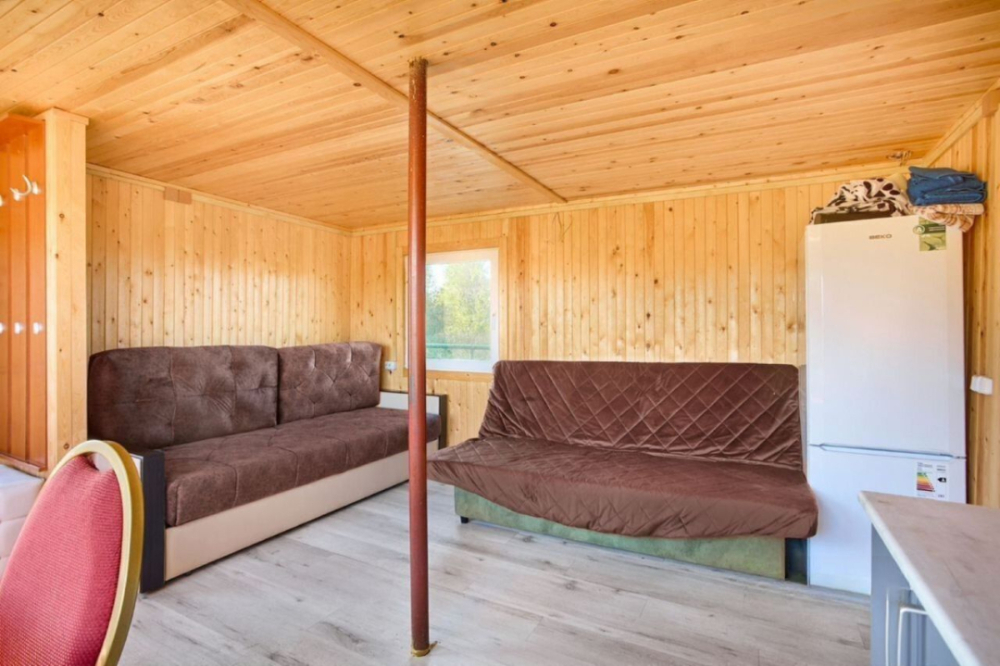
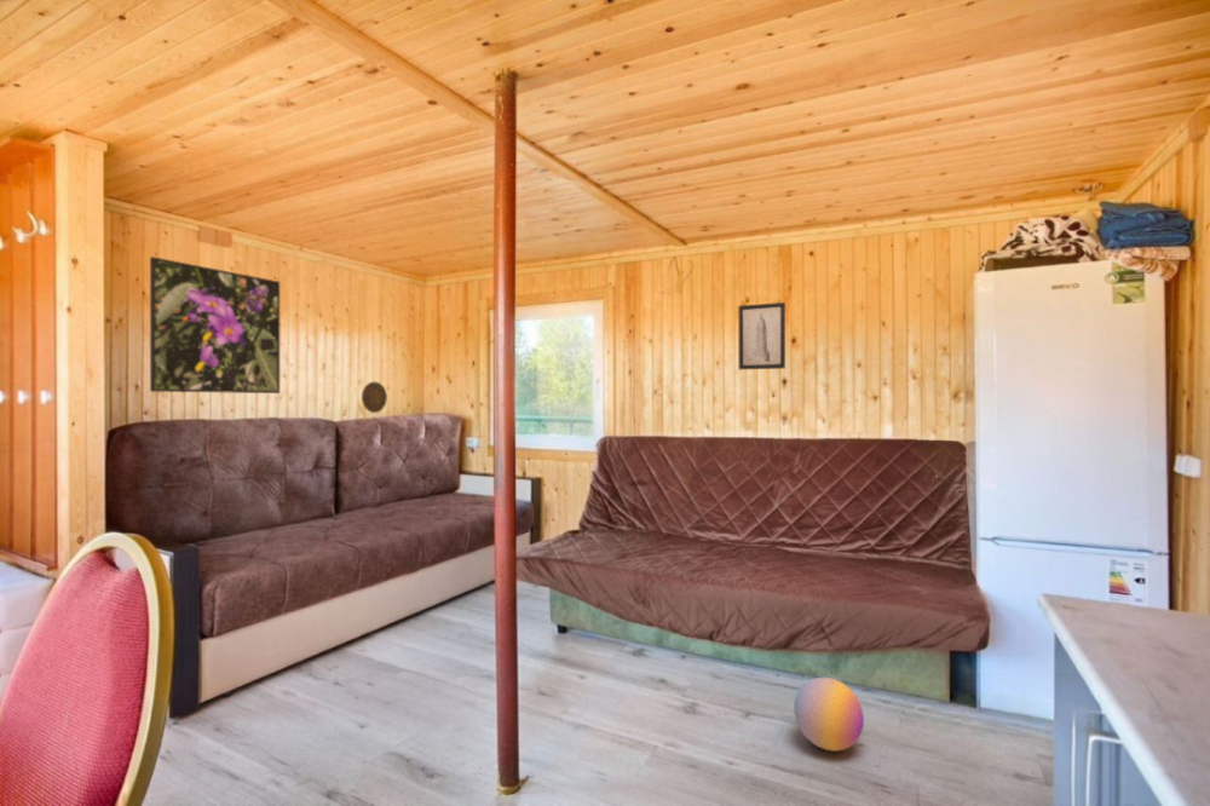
+ wall art (761, 336)
+ ball (828, 713)
+ decorative plate (375, 397)
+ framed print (220, 330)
